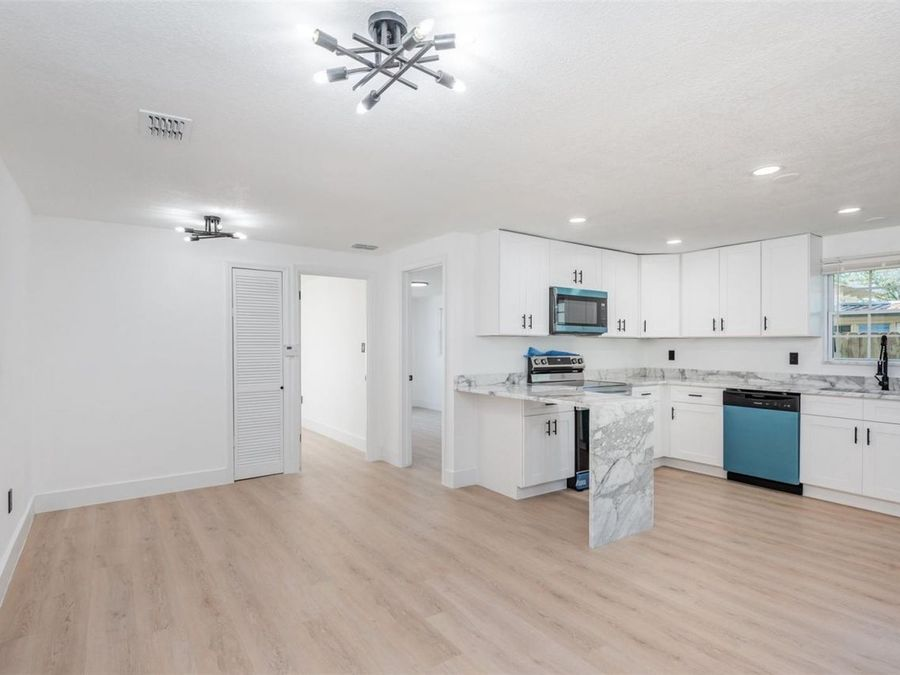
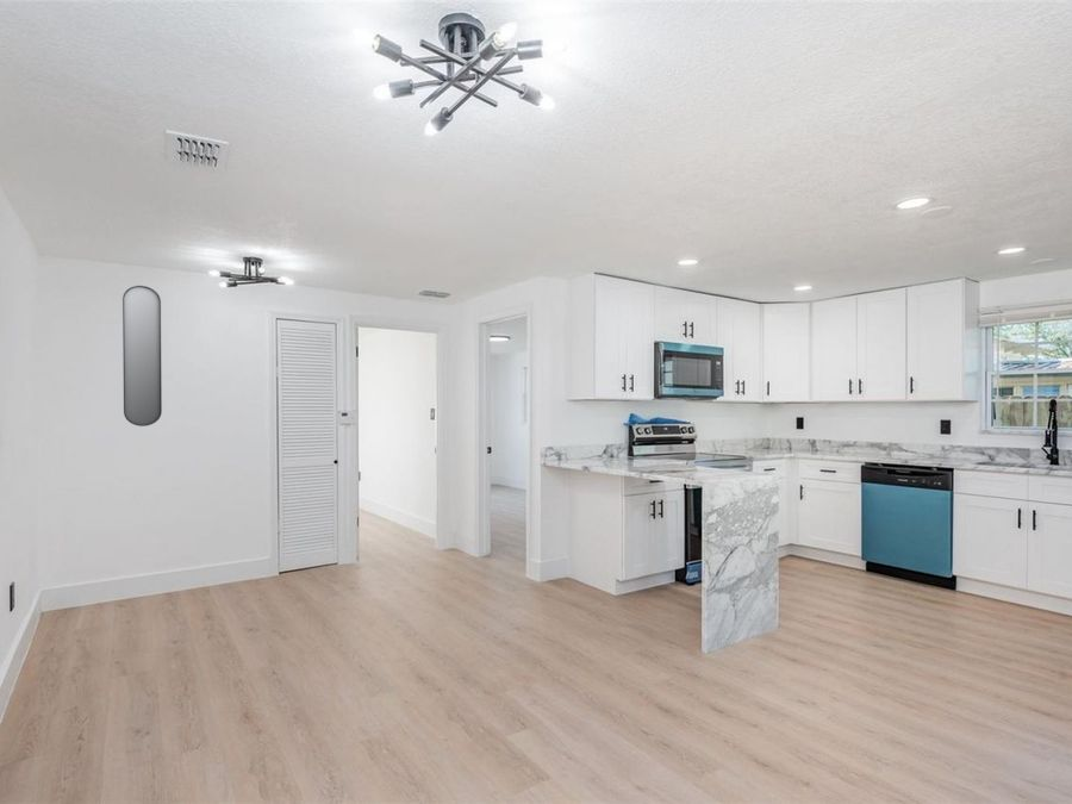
+ home mirror (142, 355)
